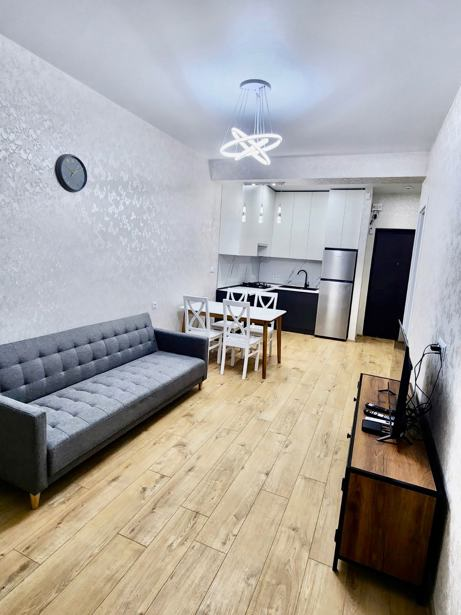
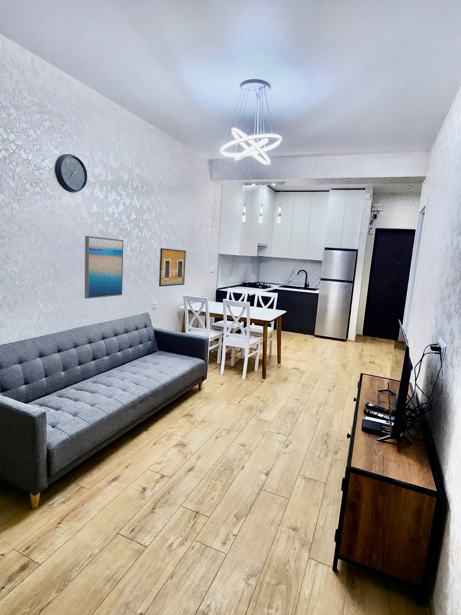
+ wall art (105, 267)
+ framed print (173, 267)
